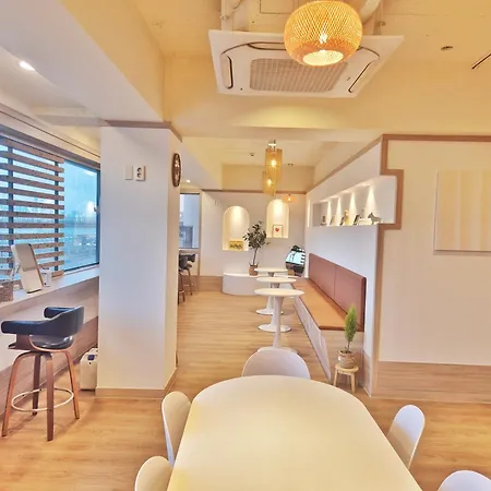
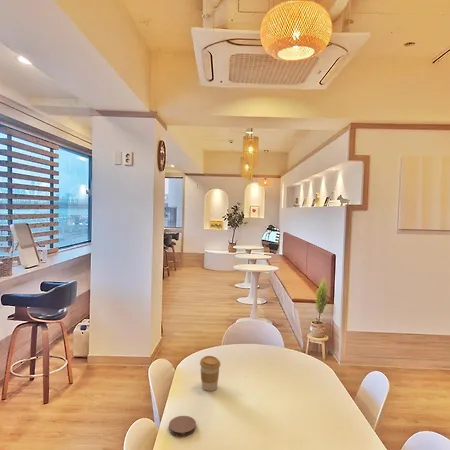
+ coaster (182, 425)
+ coffee cup (209, 372)
